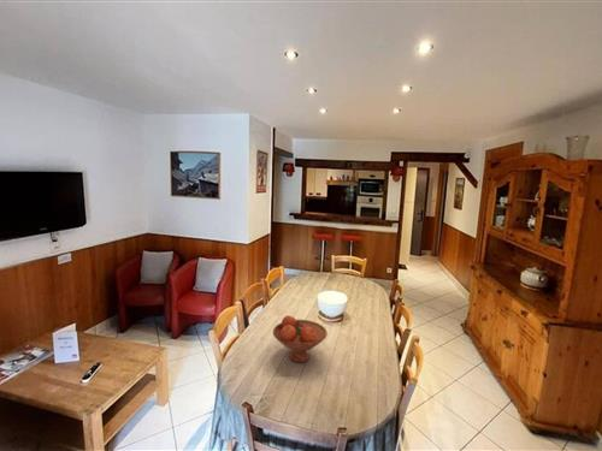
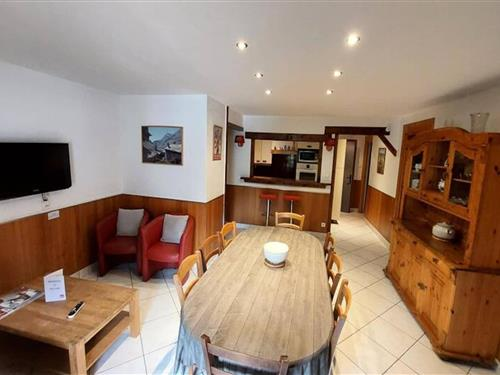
- fruit bowl (300, 338)
